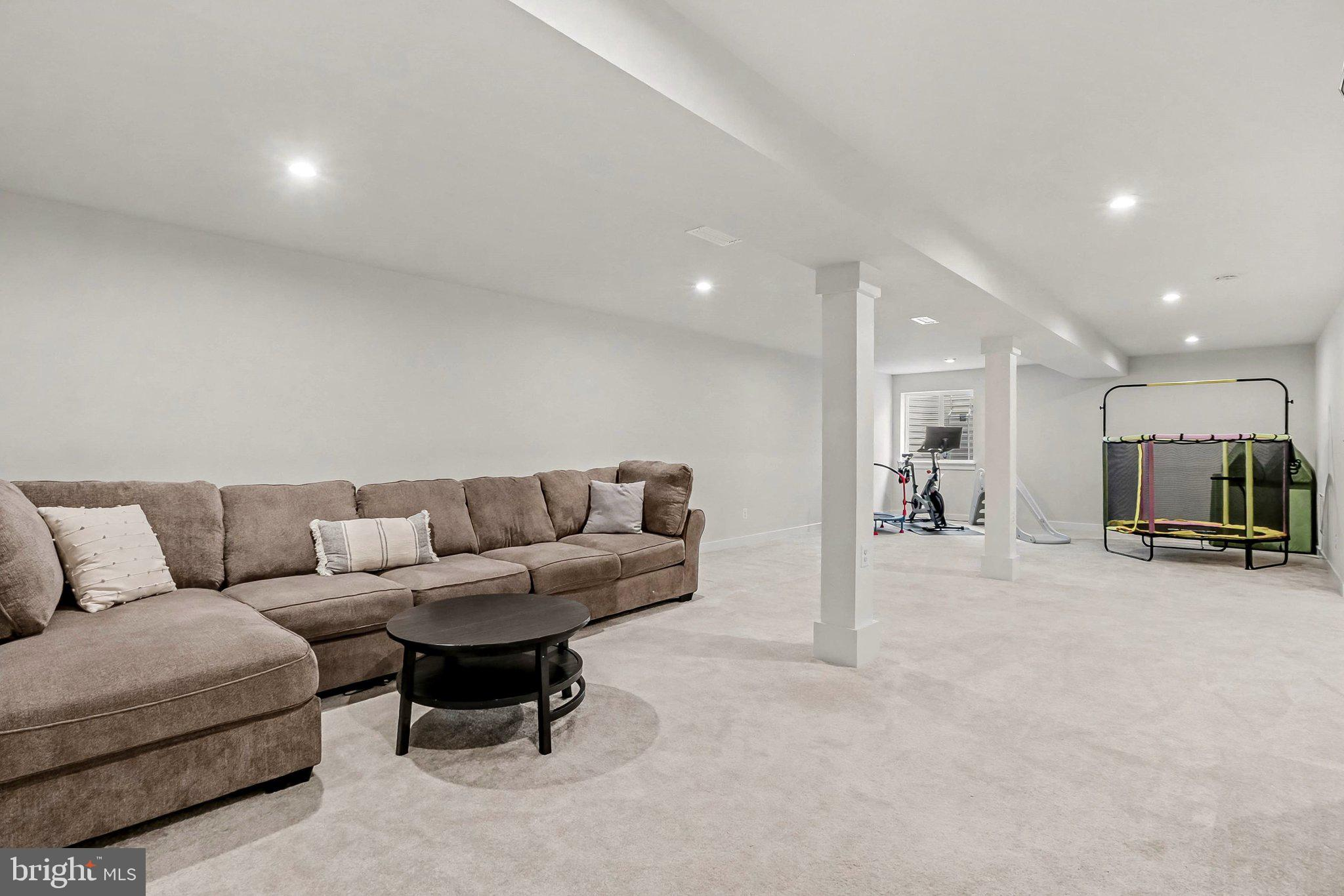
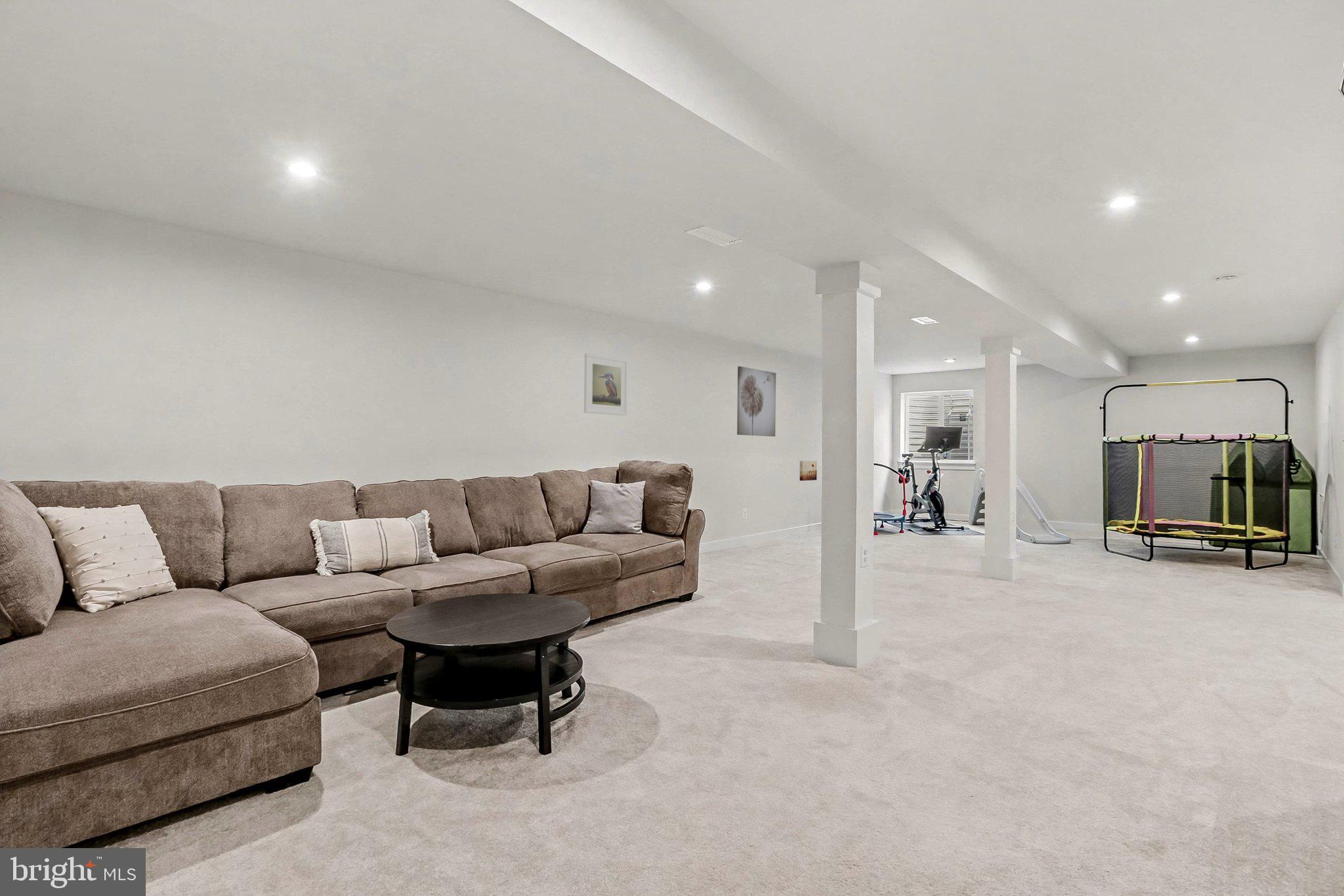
+ wall art (808, 470)
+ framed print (606, 385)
+ wall art (757, 402)
